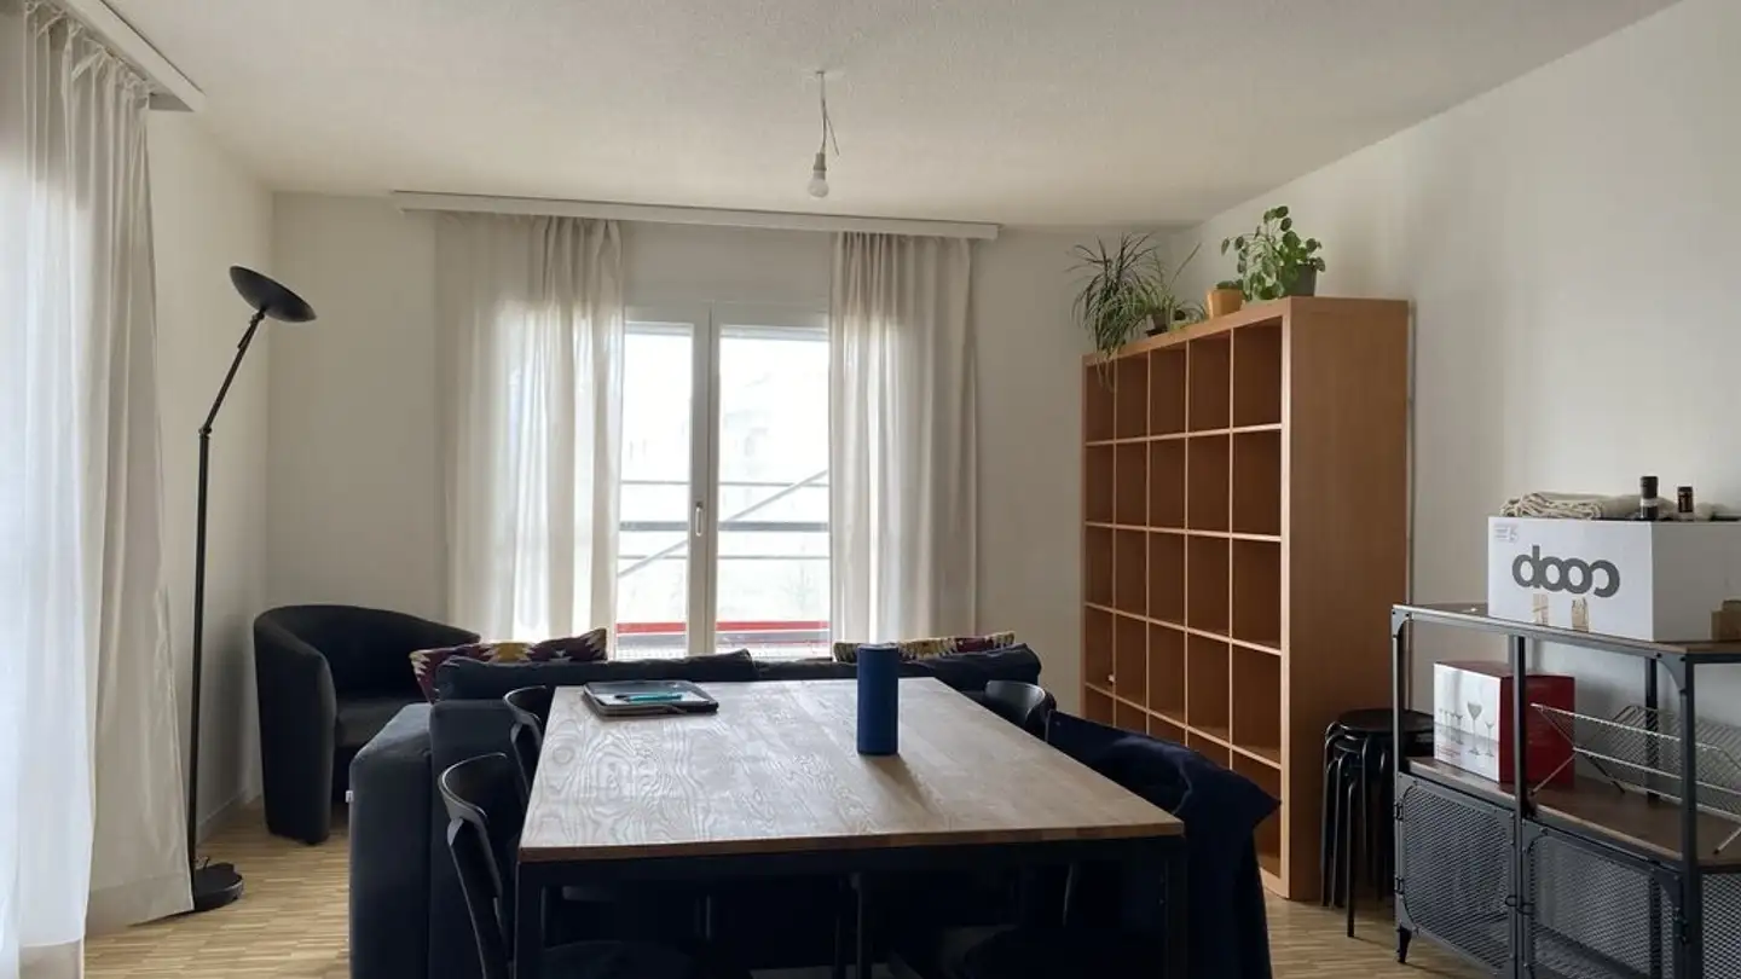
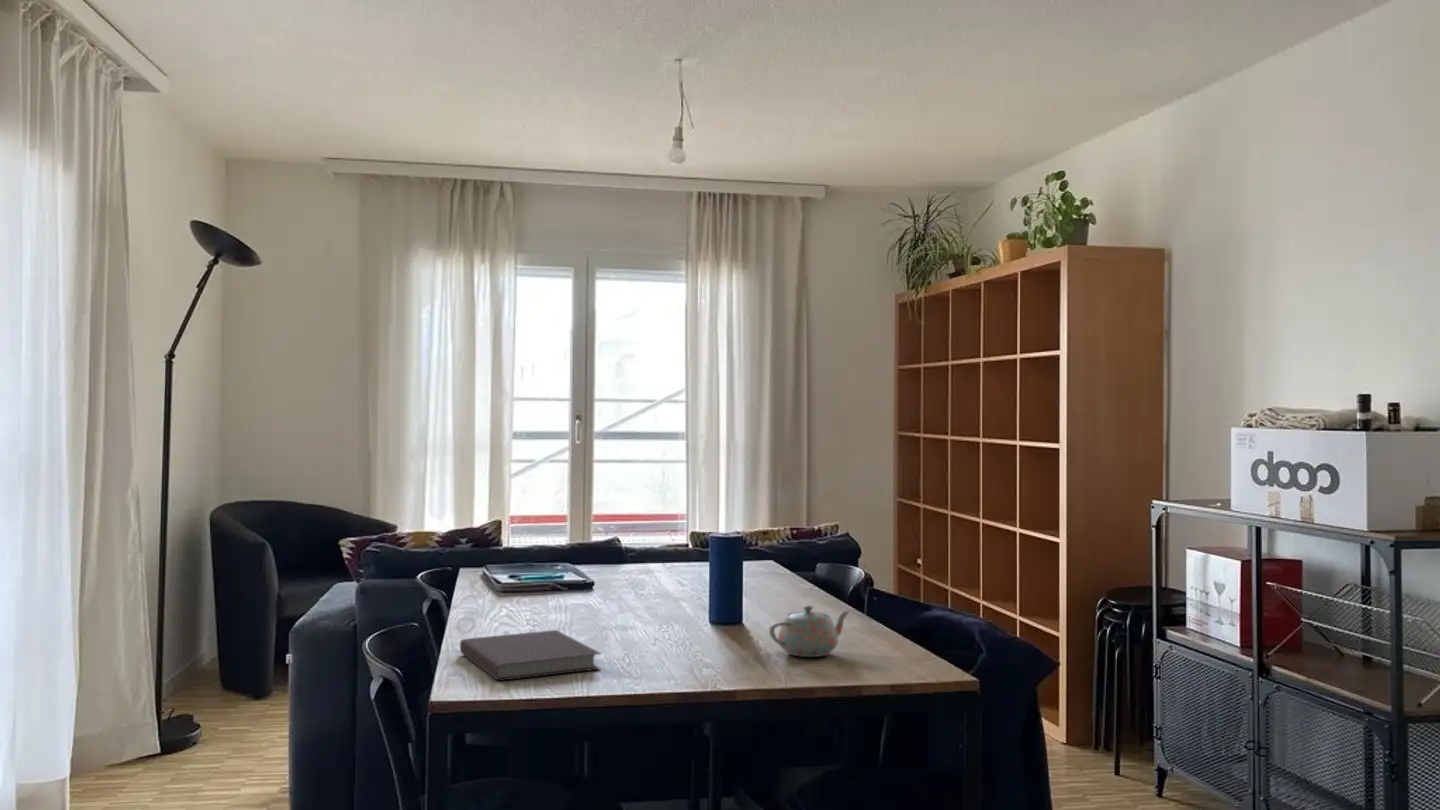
+ notebook (528, 653)
+ teapot (810, 629)
